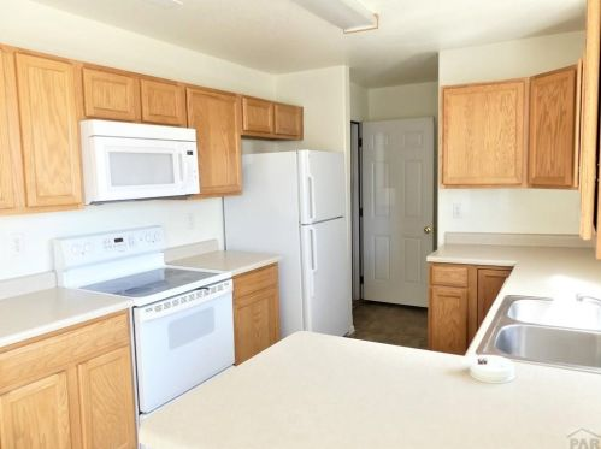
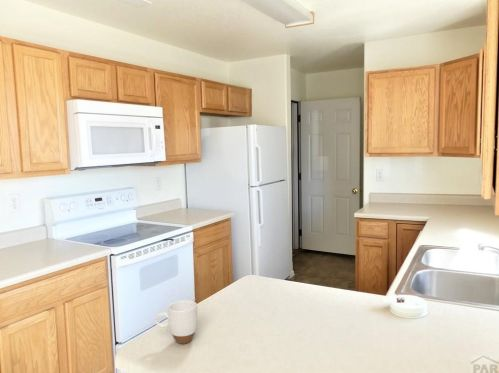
+ mug (176, 323)
